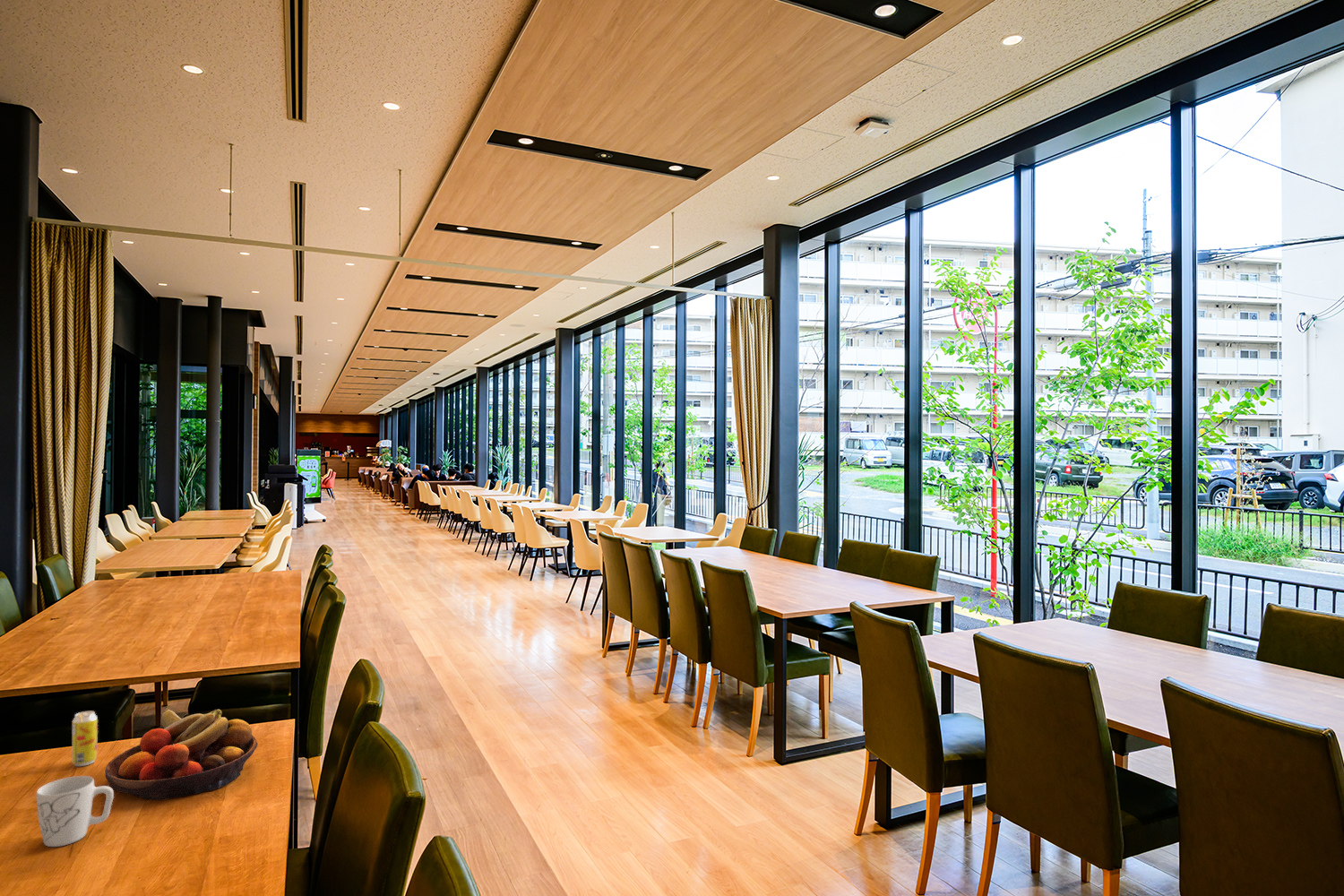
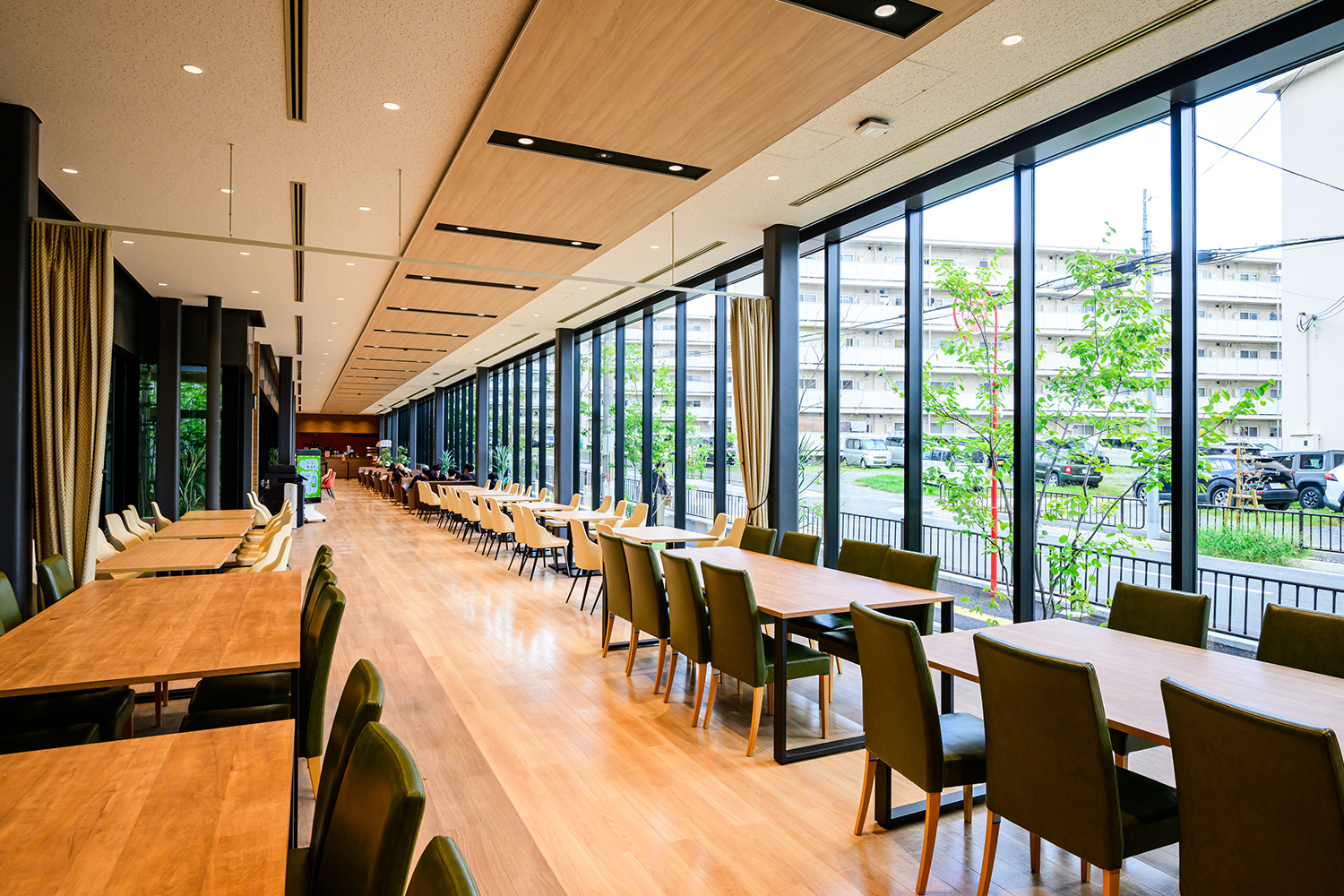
- mug (75, 809)
- beverage can (84, 737)
- fruit bowl (183, 747)
